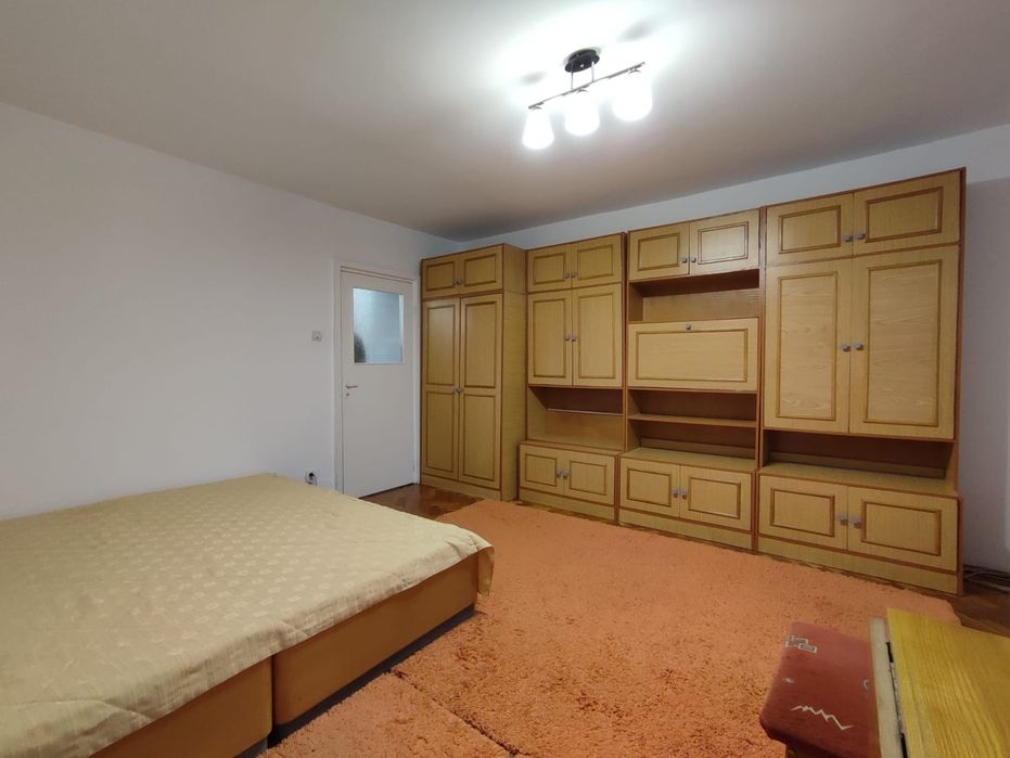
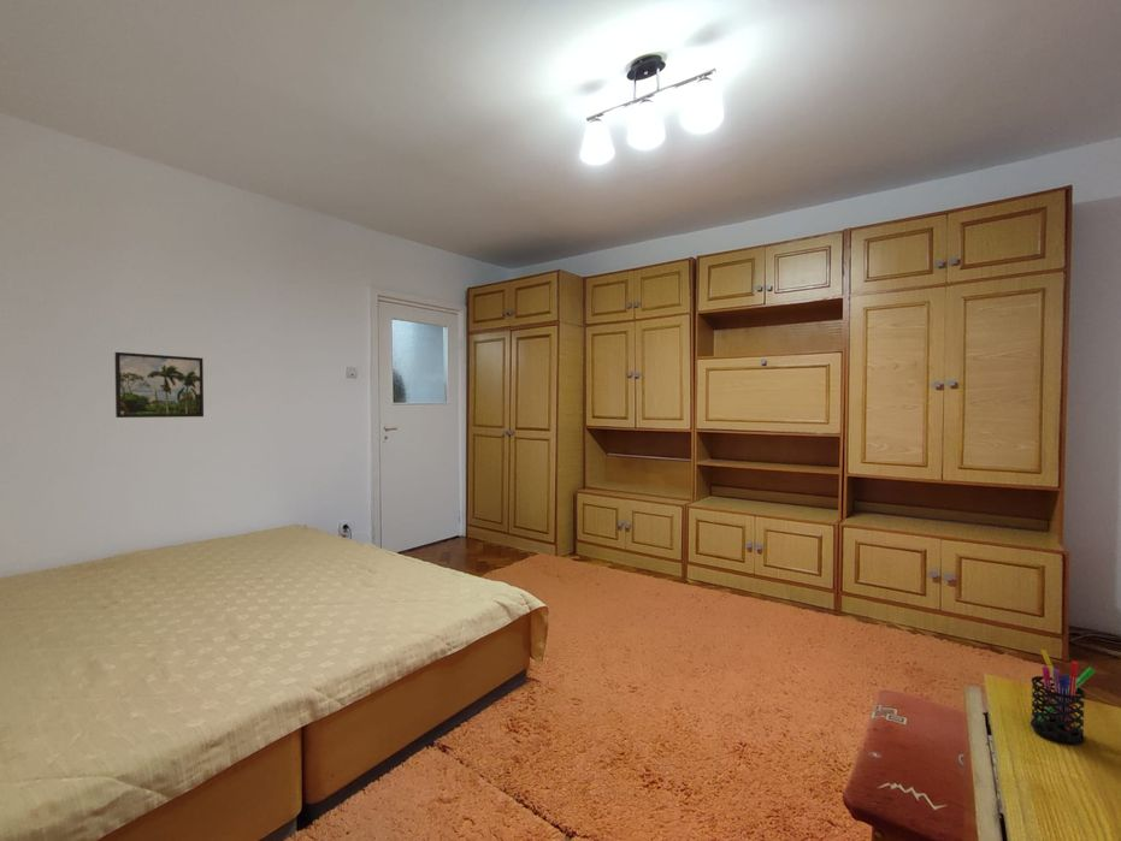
+ pen holder (1064, 693)
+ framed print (161, 386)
